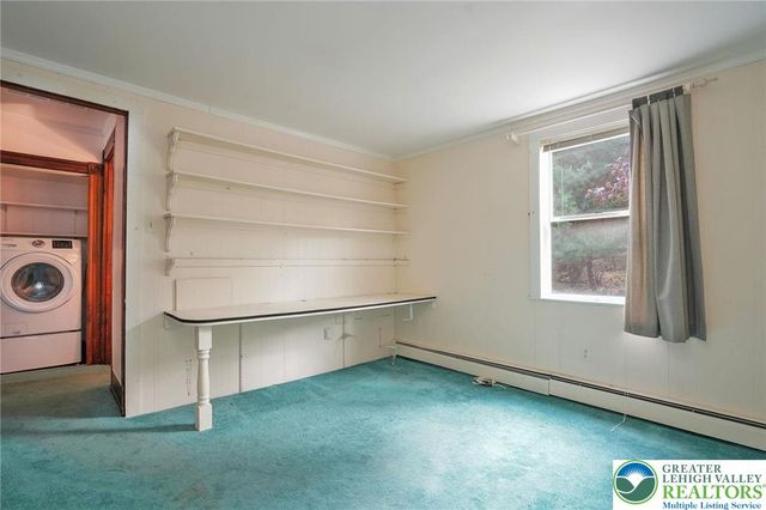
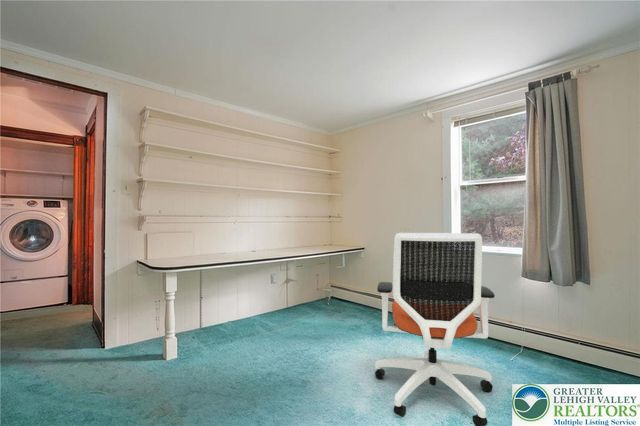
+ office chair (431, 309)
